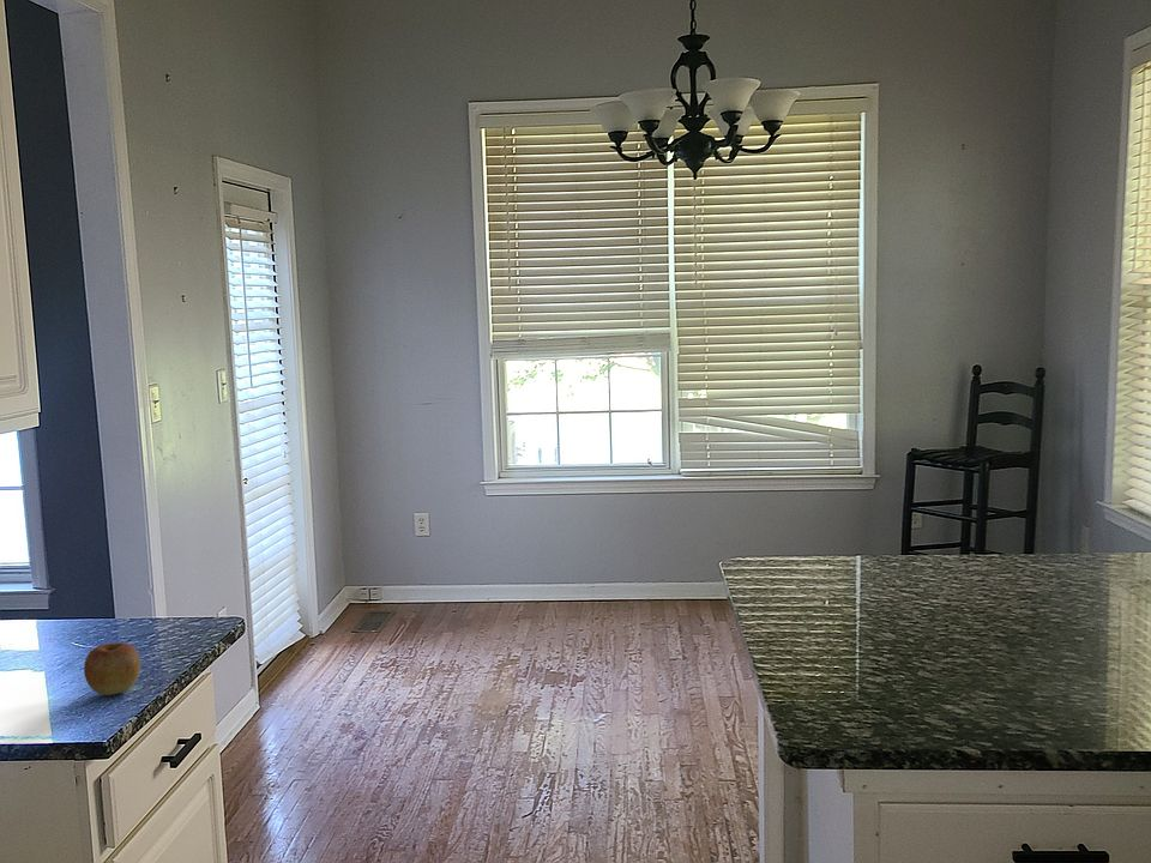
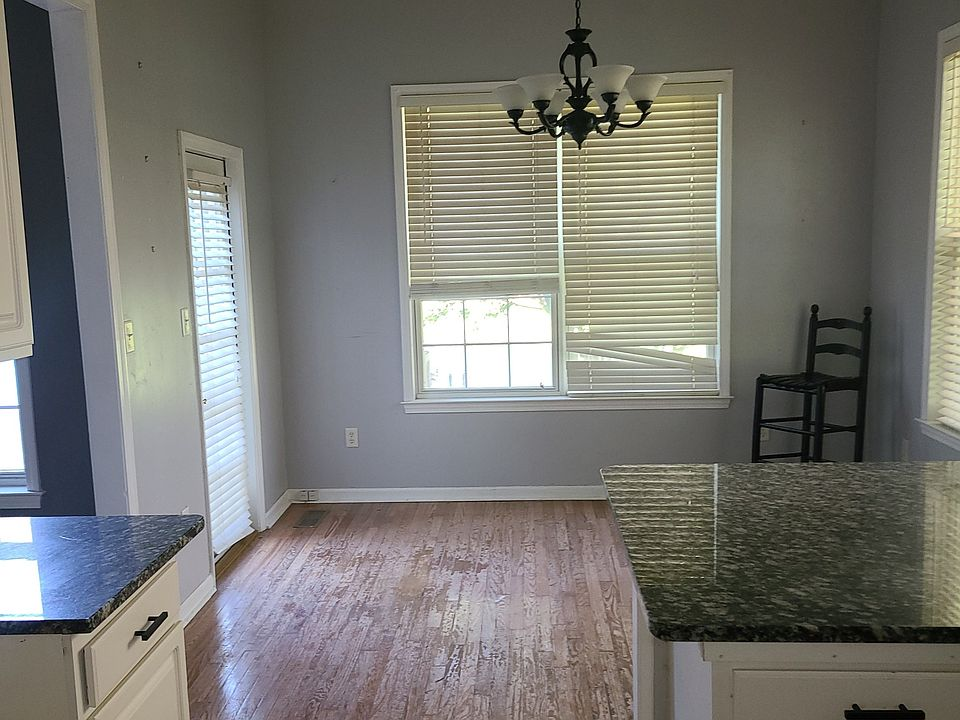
- apple (113, 669)
